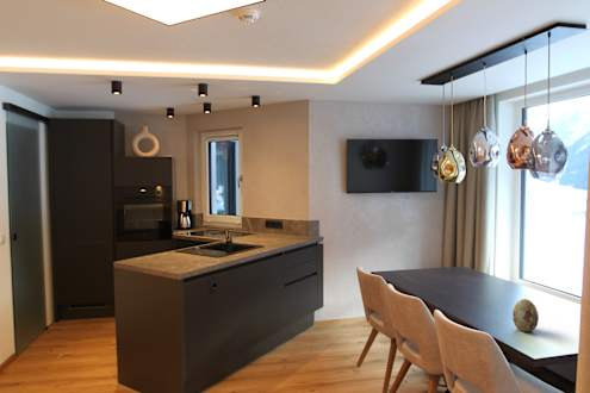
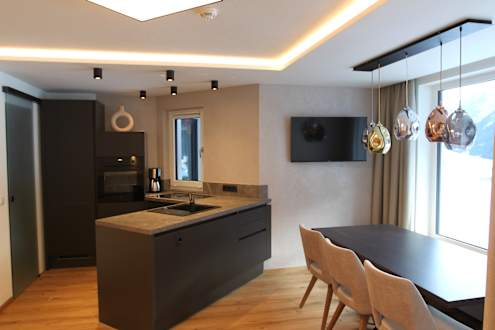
- decorative egg (524, 314)
